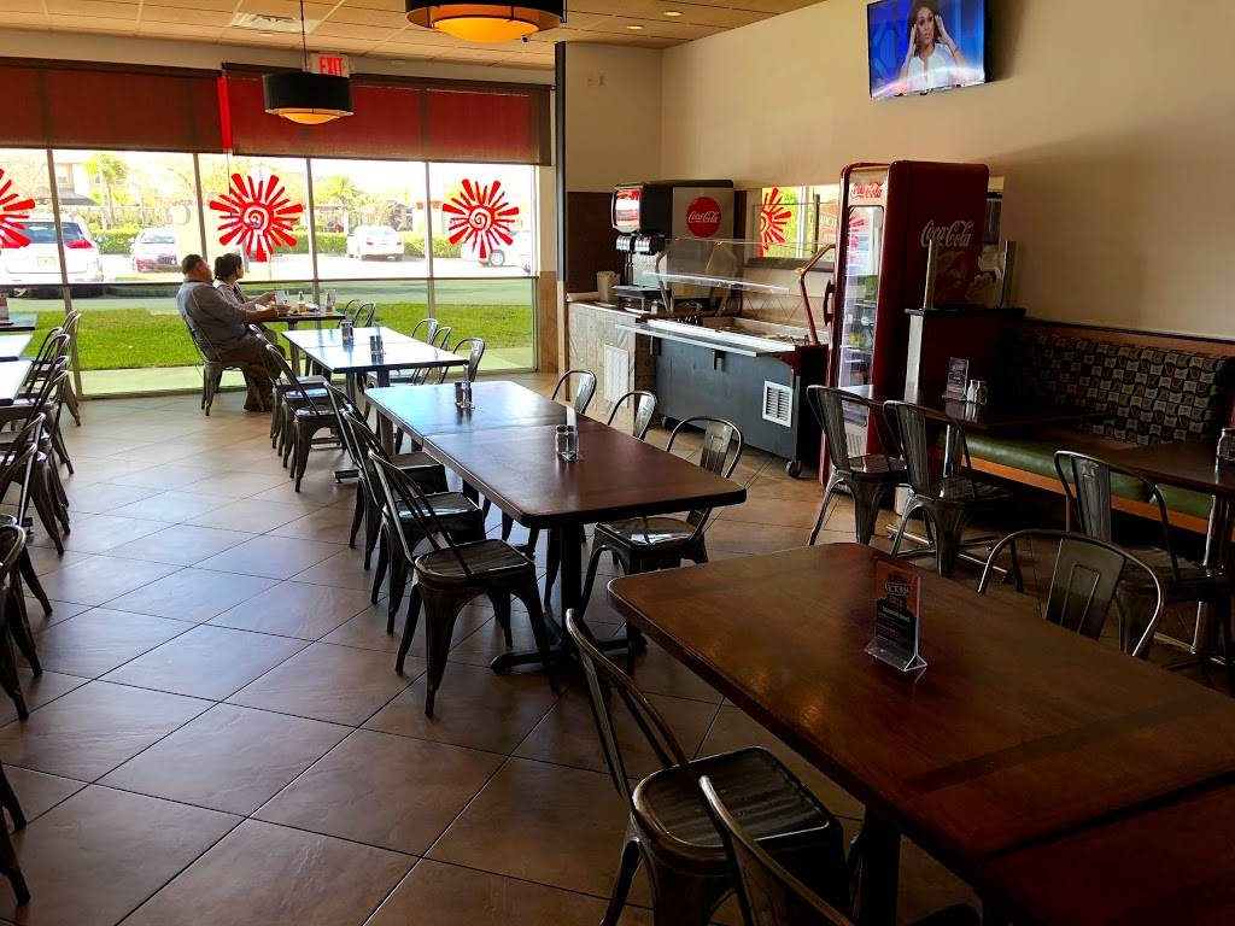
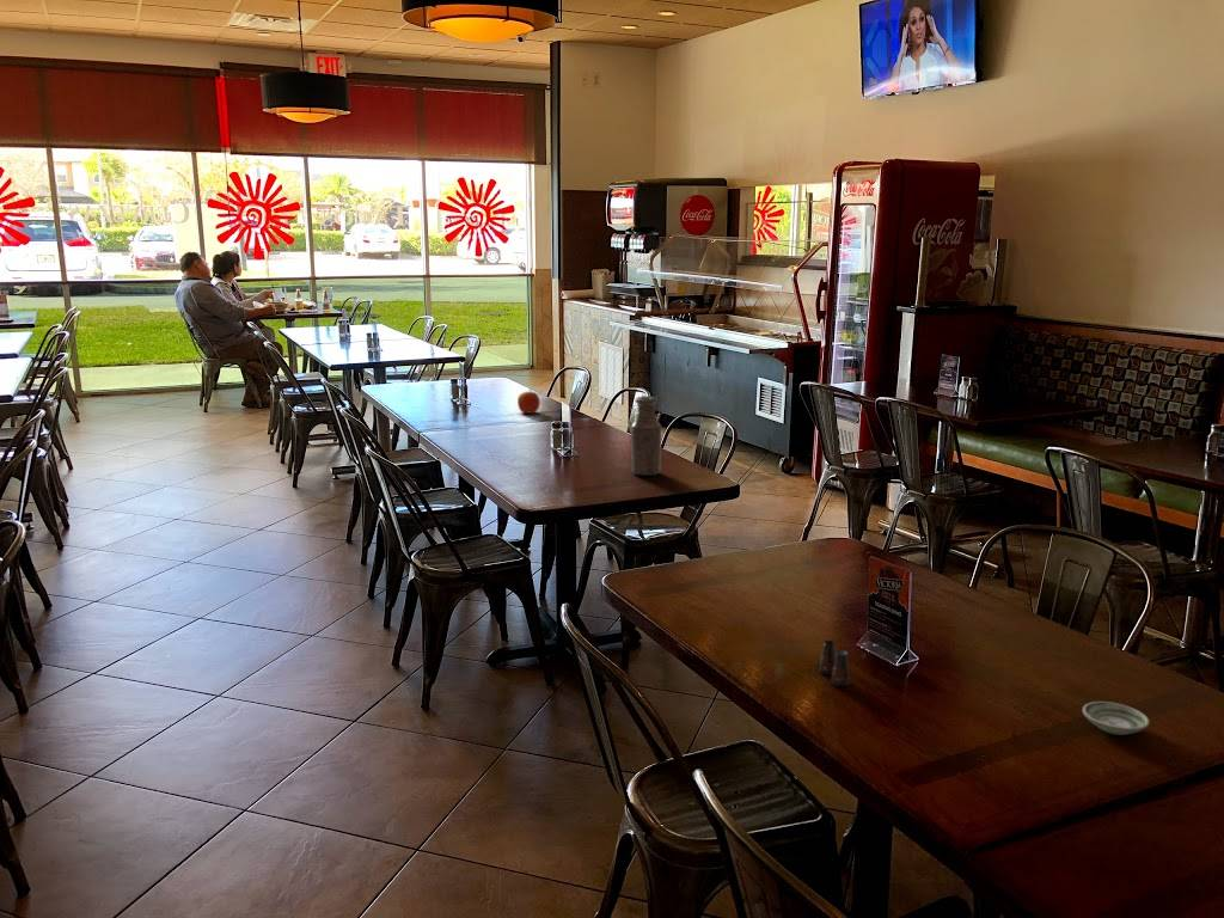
+ saucer (1114, 721)
+ salt shaker (832, 660)
+ bottle (645, 435)
+ apple (528, 400)
